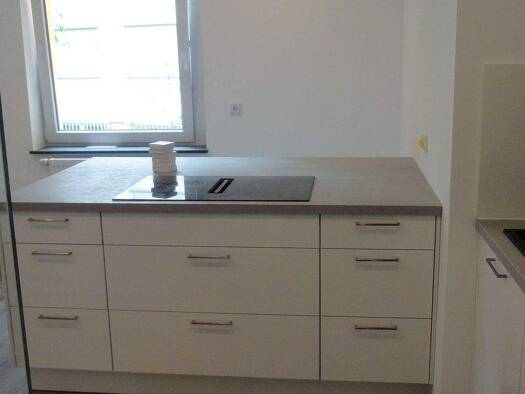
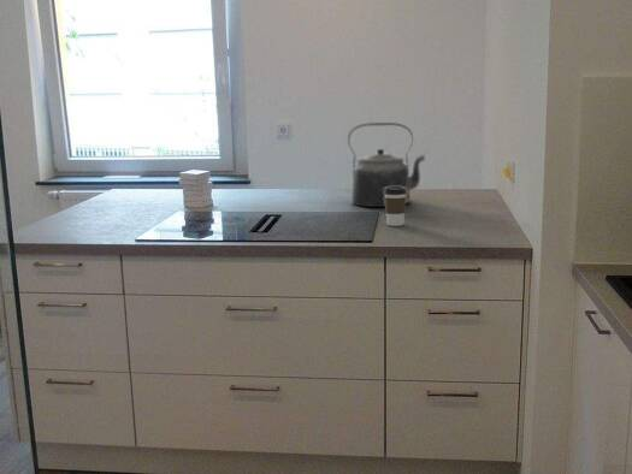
+ kettle (386, 162)
+ coffee cup (395, 206)
